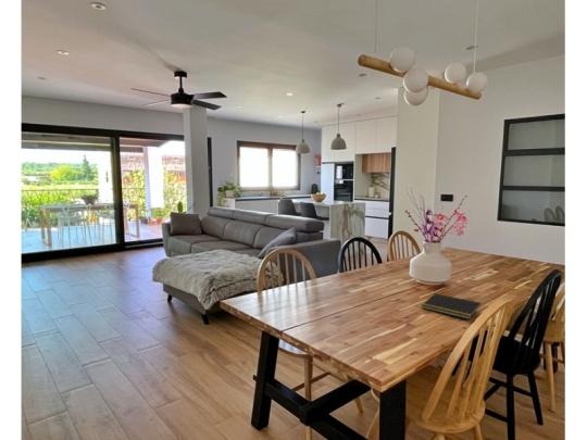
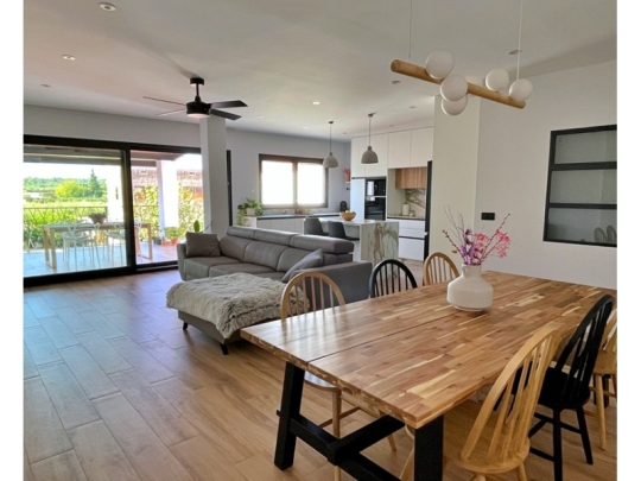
- notepad (450, 305)
